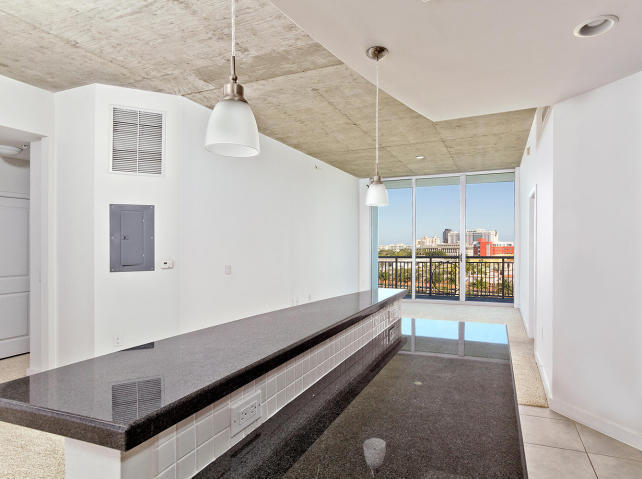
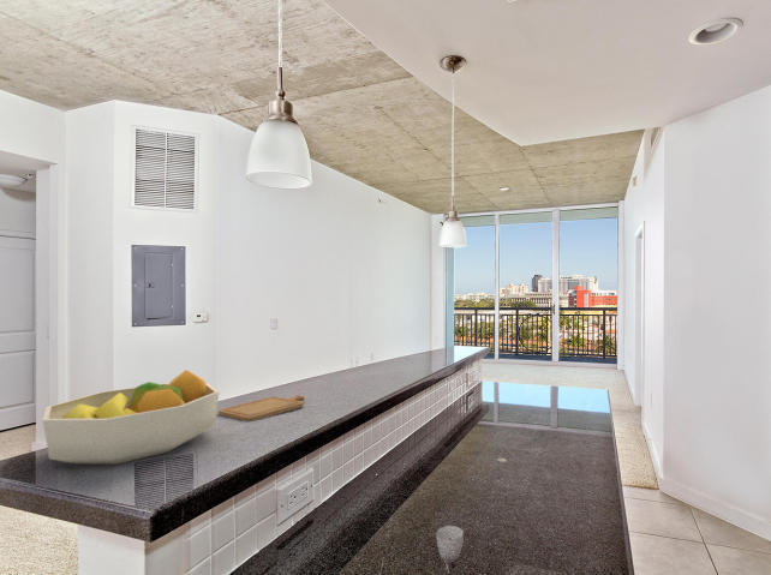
+ chopping board (269, 406)
+ fruit bowl (138, 411)
